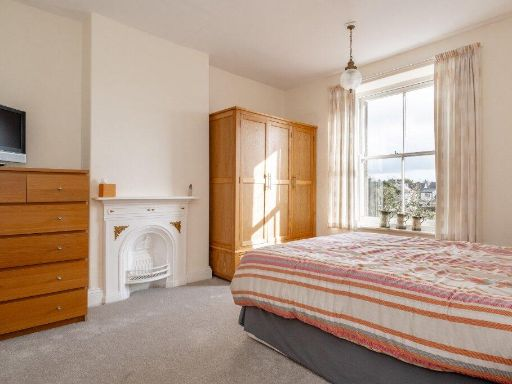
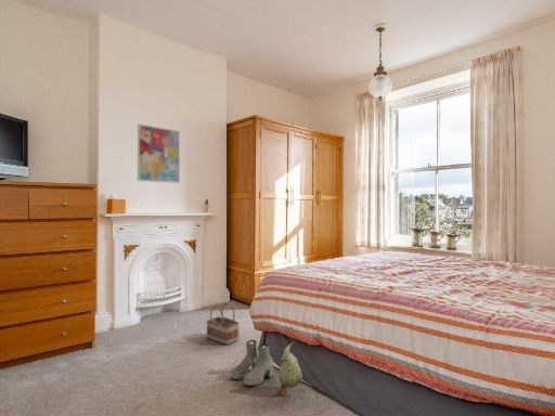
+ boots (253, 361)
+ wall art (159, 154)
+ plush toy (288, 367)
+ basket (222, 322)
